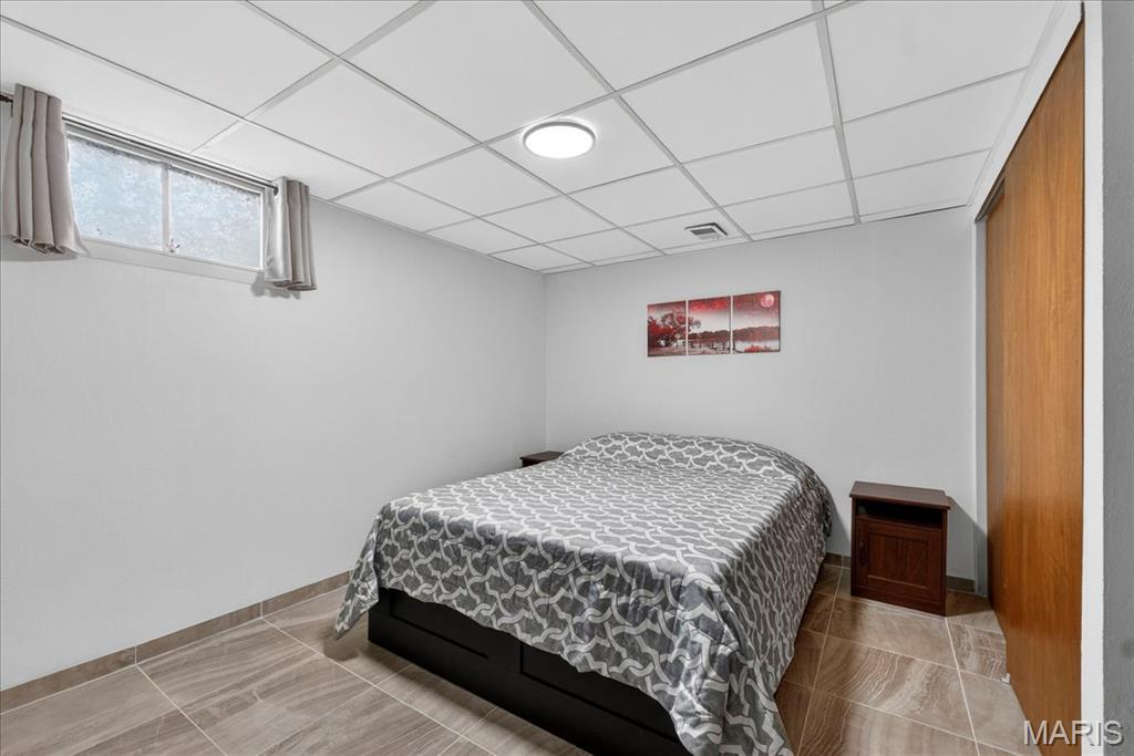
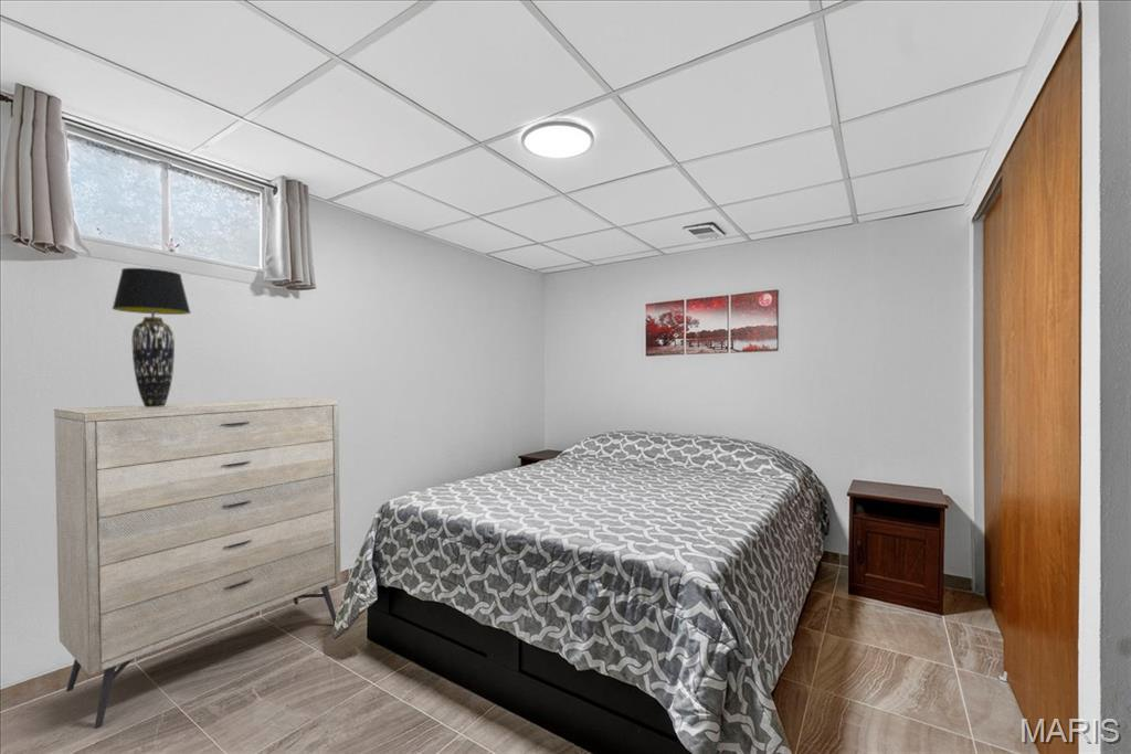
+ table lamp (154, 339)
+ dresser (215, 529)
